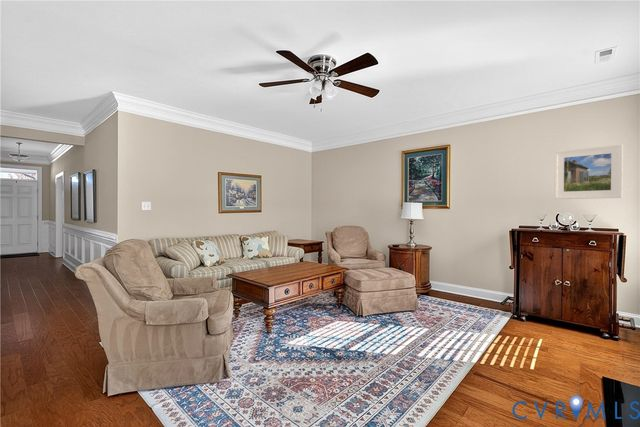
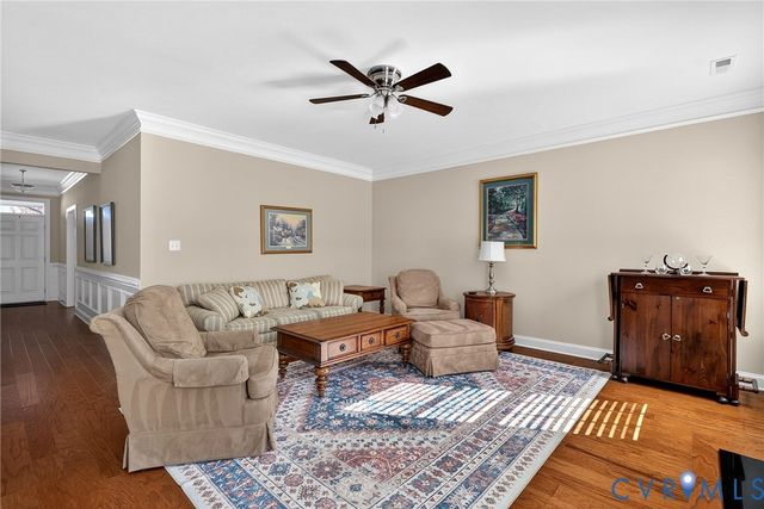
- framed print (586, 173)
